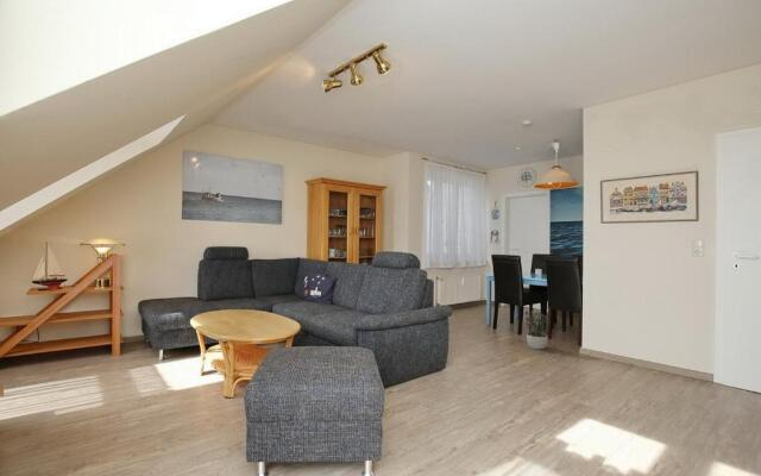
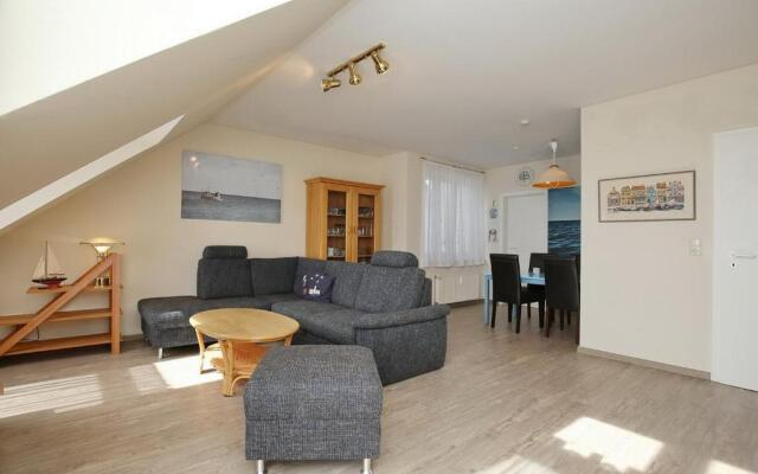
- potted plant (535, 327)
